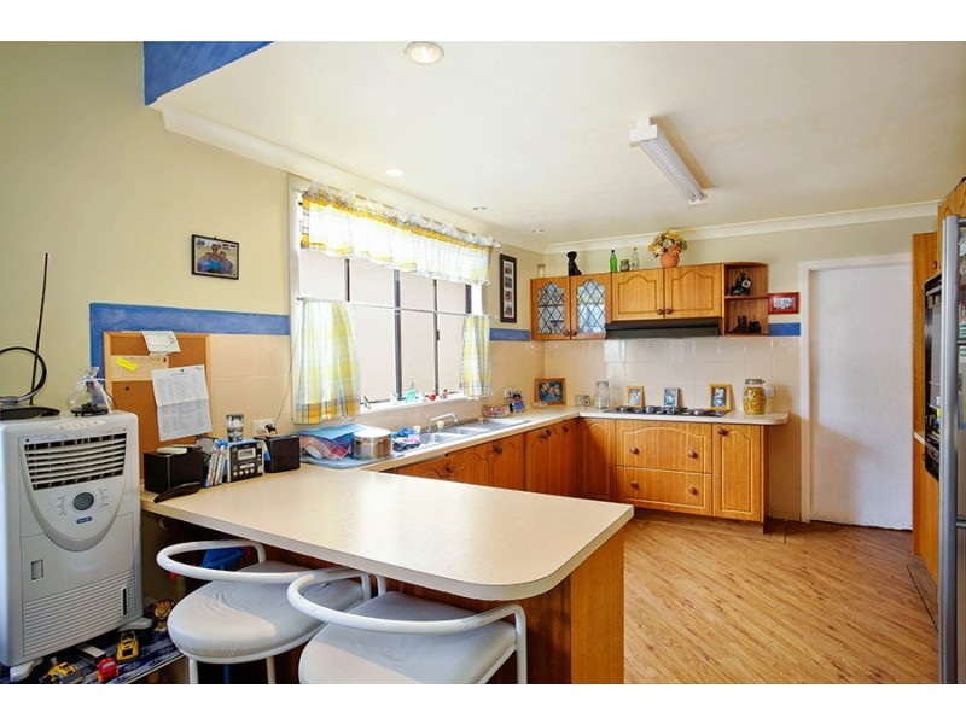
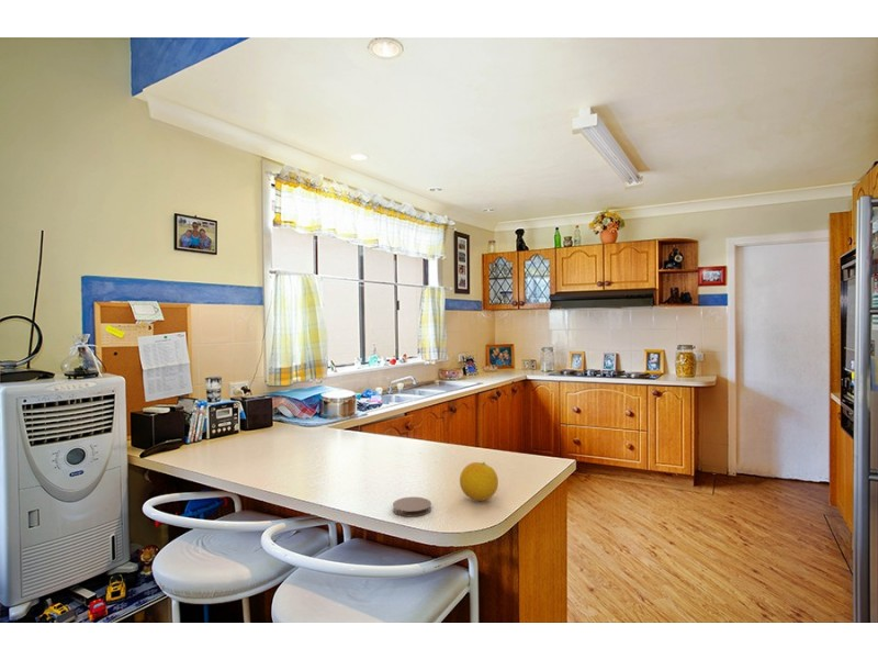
+ coaster (412, 506)
+ fruit (479, 481)
